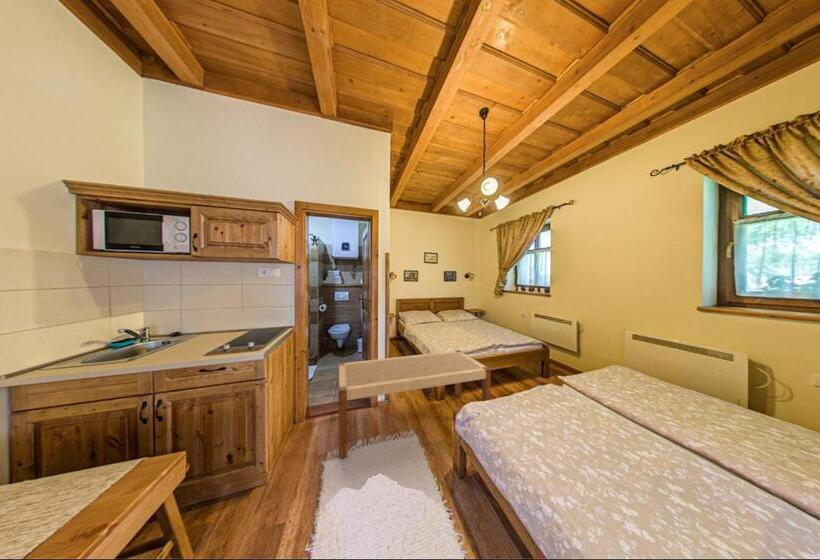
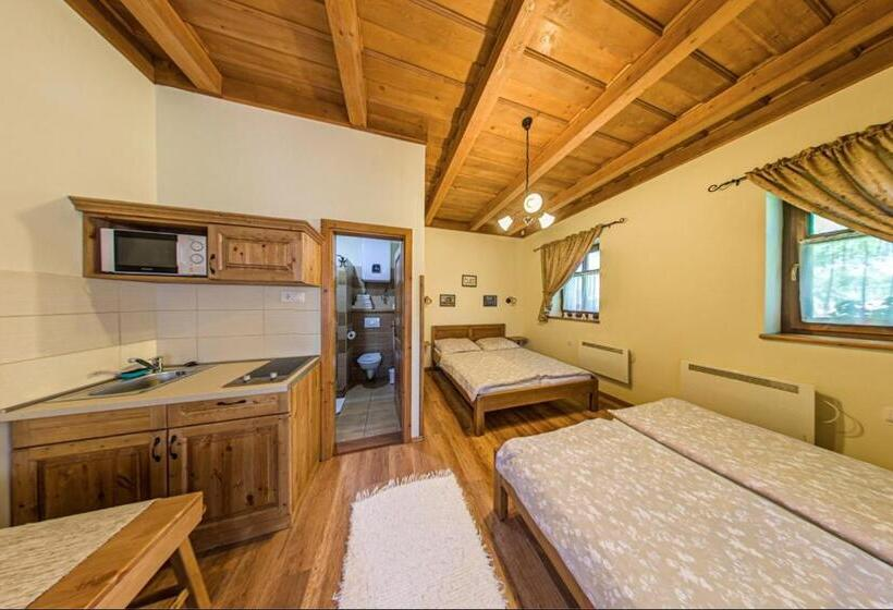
- bench (412, 389)
